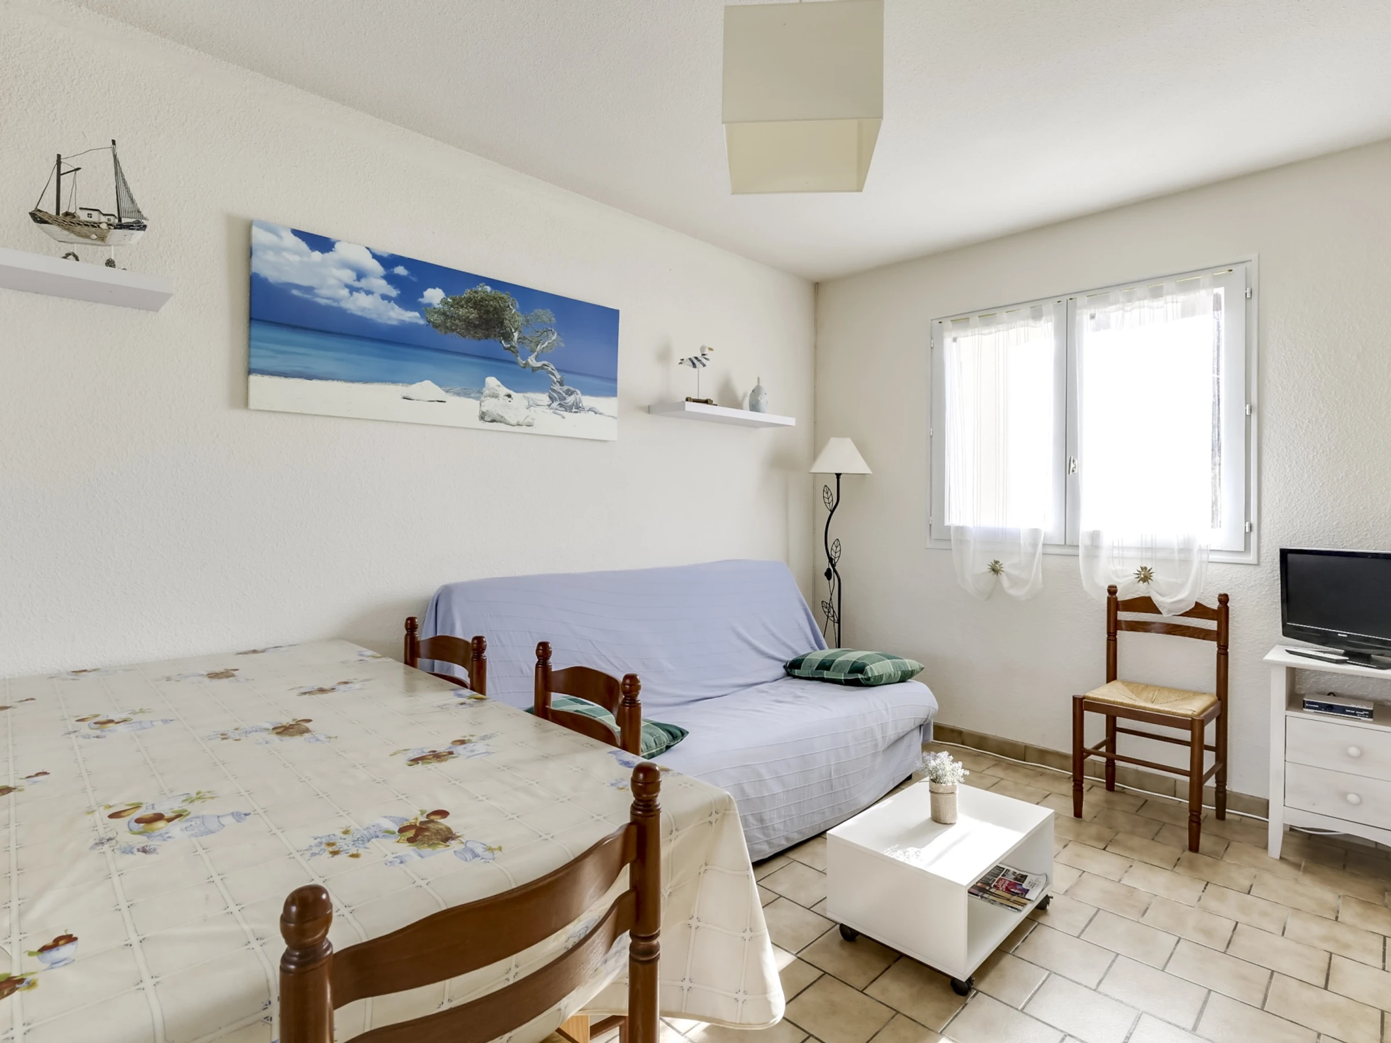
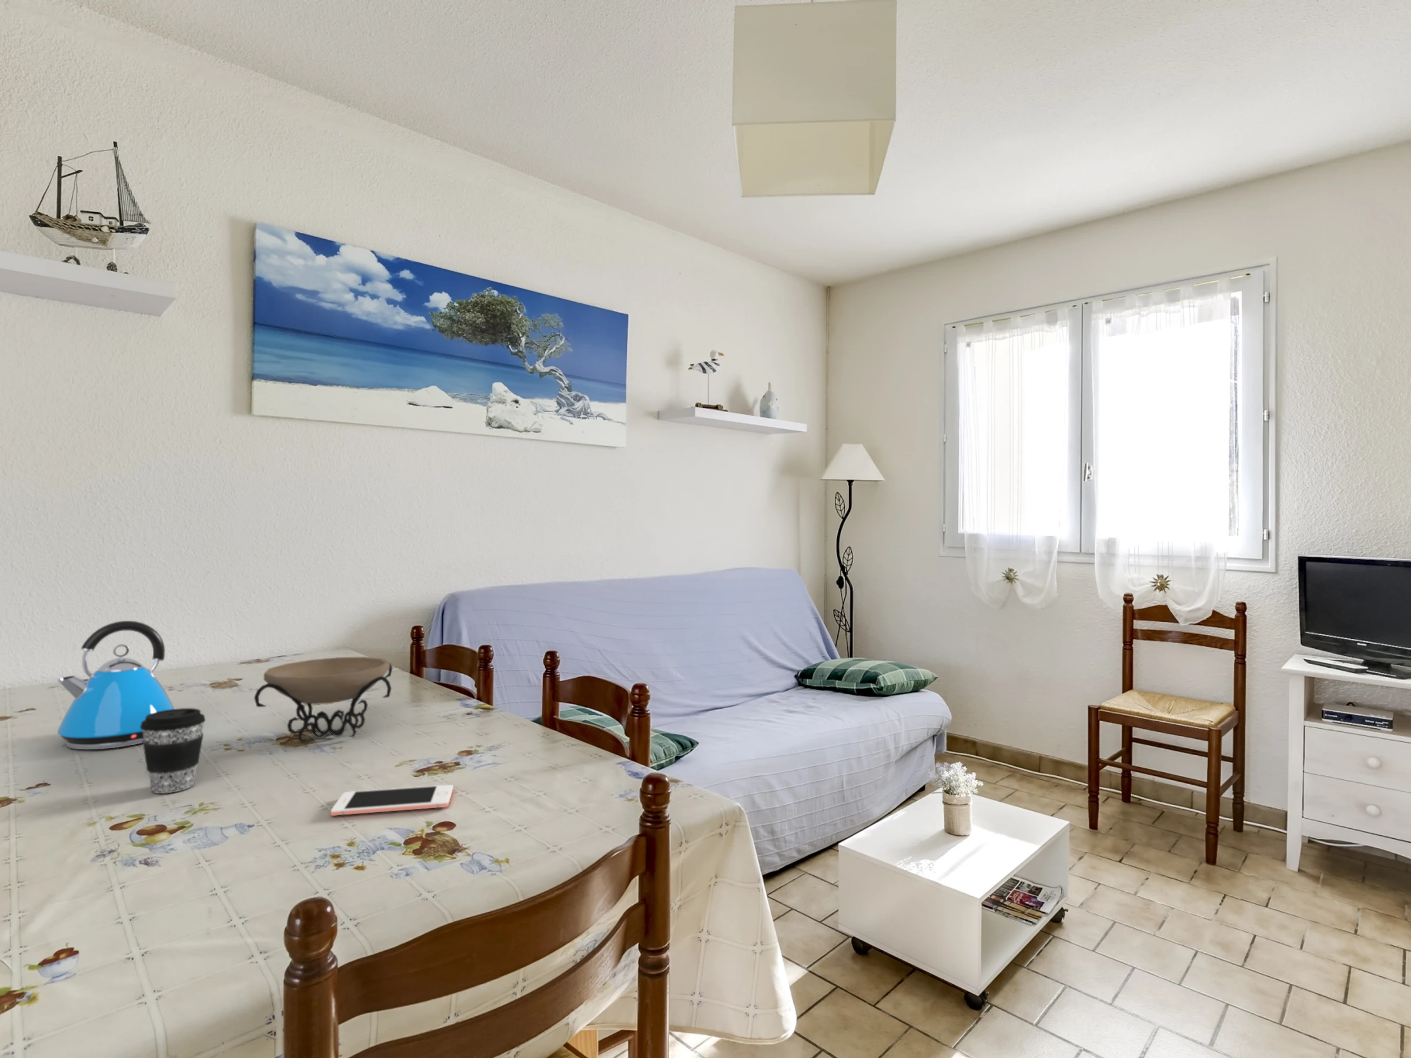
+ cell phone (394, 799)
+ coffee cup (173, 750)
+ decorative bowl (330, 700)
+ kettle (124, 679)
